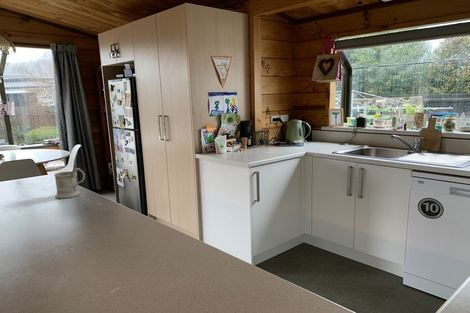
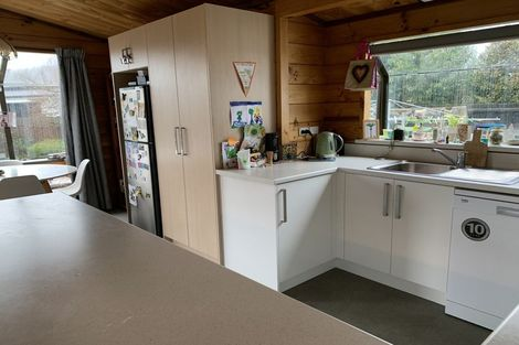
- mug (70, 181)
